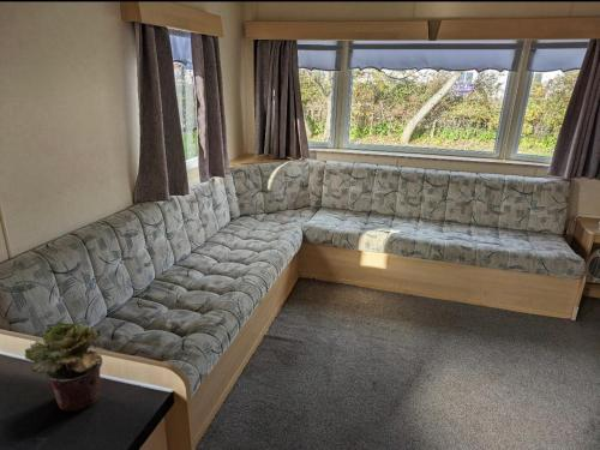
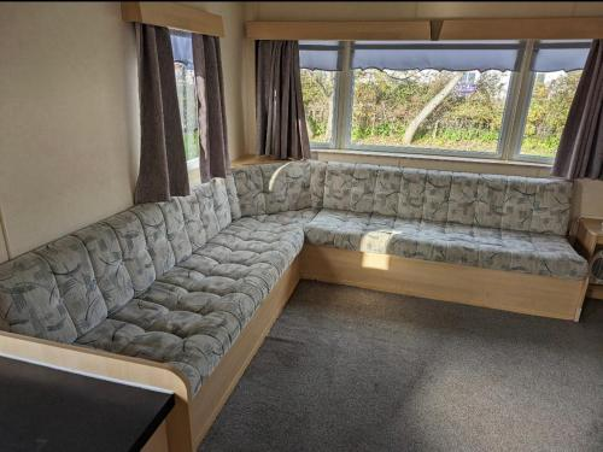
- potted plant (66, 364)
